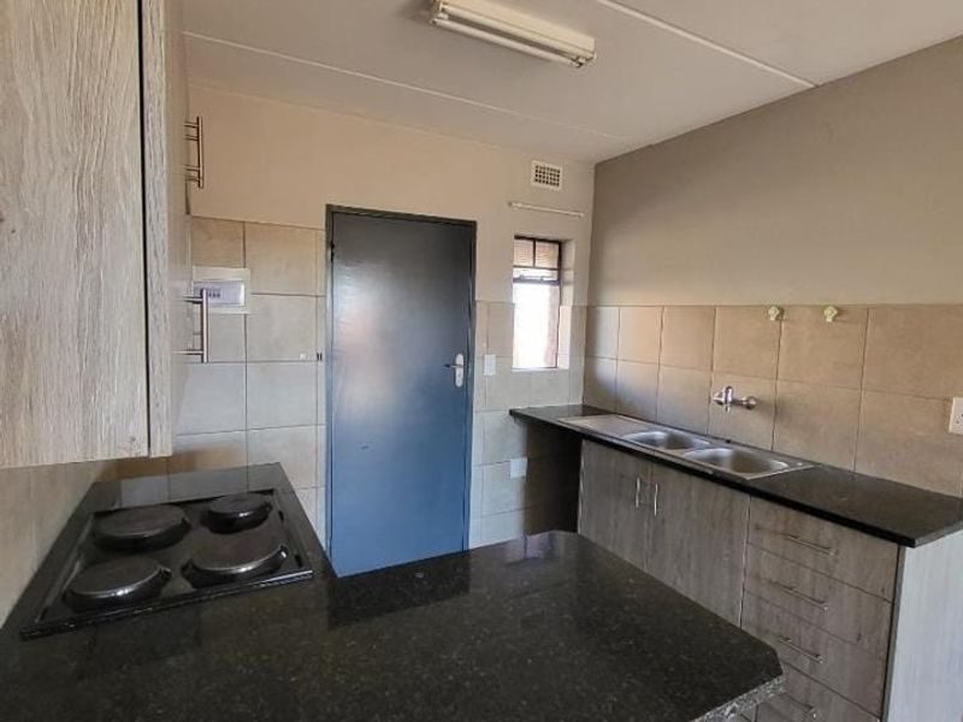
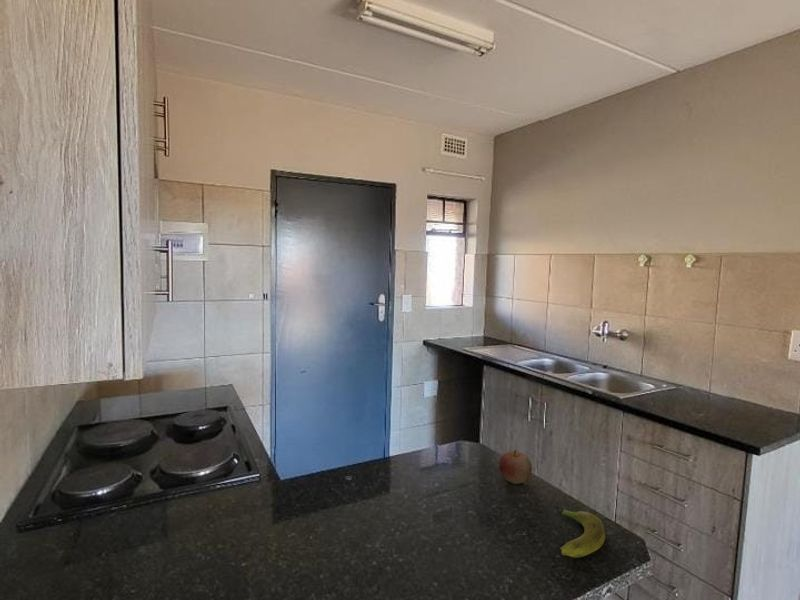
+ apple (515, 465)
+ banana (584, 530)
